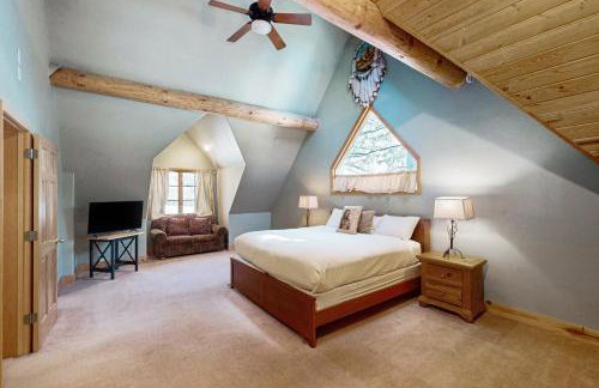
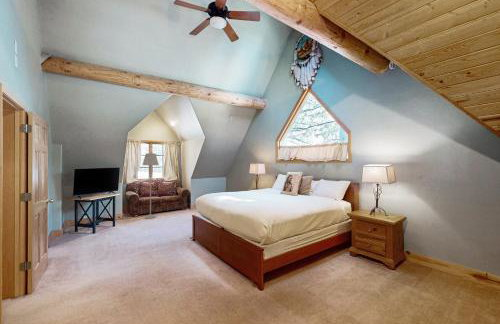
+ floor lamp (150, 185)
